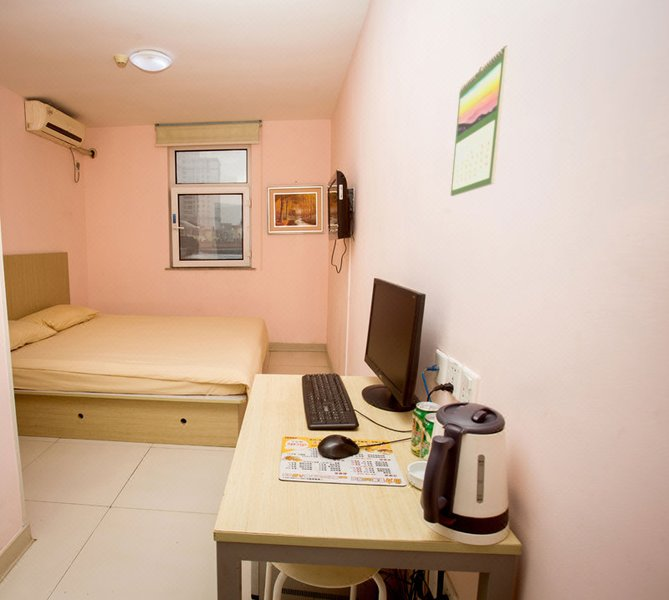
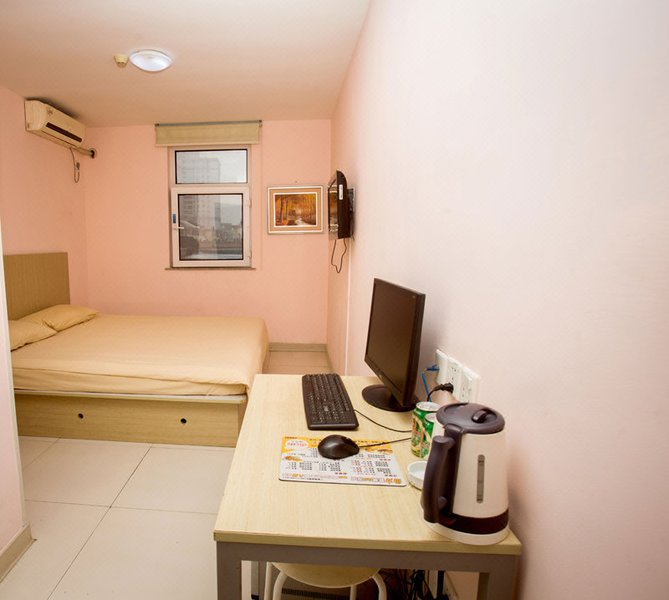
- calendar (475, 129)
